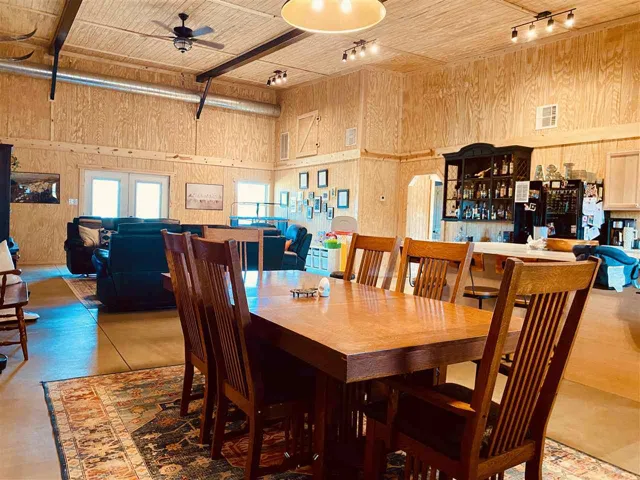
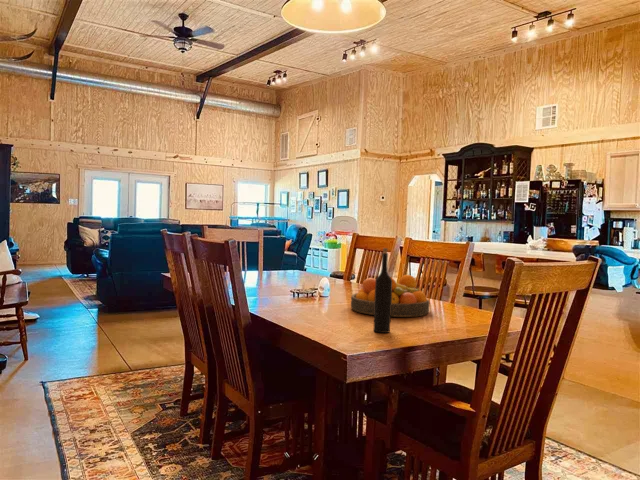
+ fruit bowl (392, 292)
+ wine bottle (383, 289)
